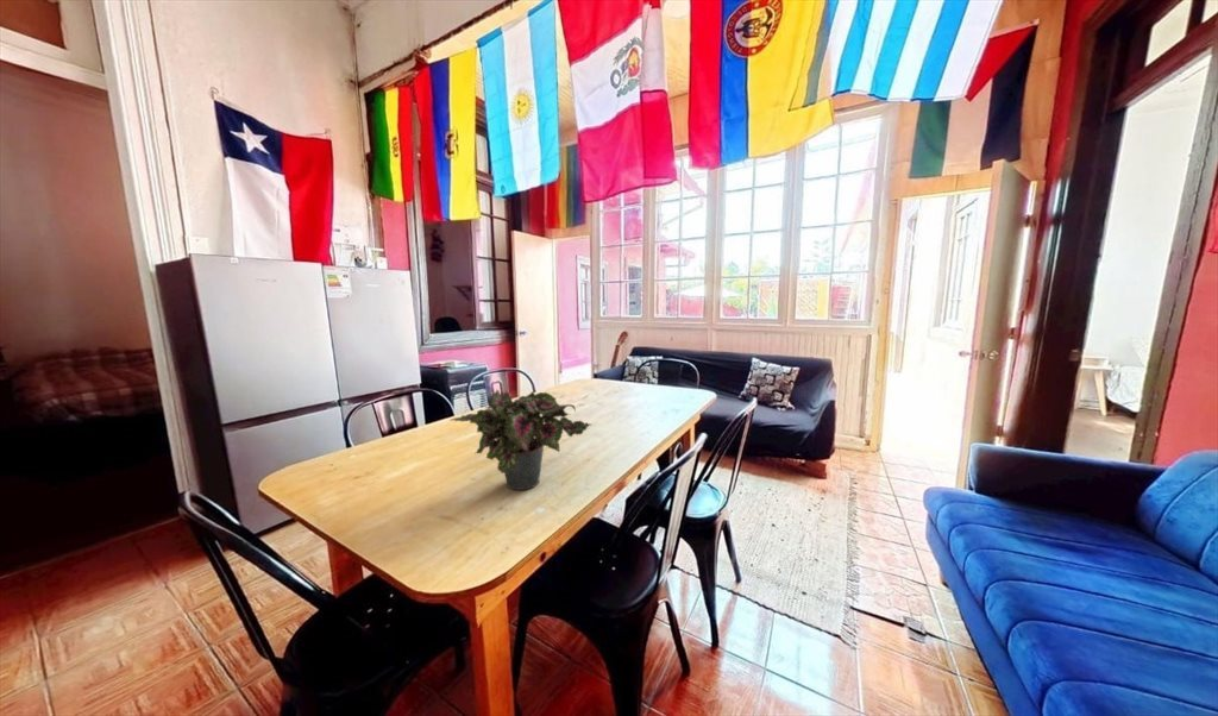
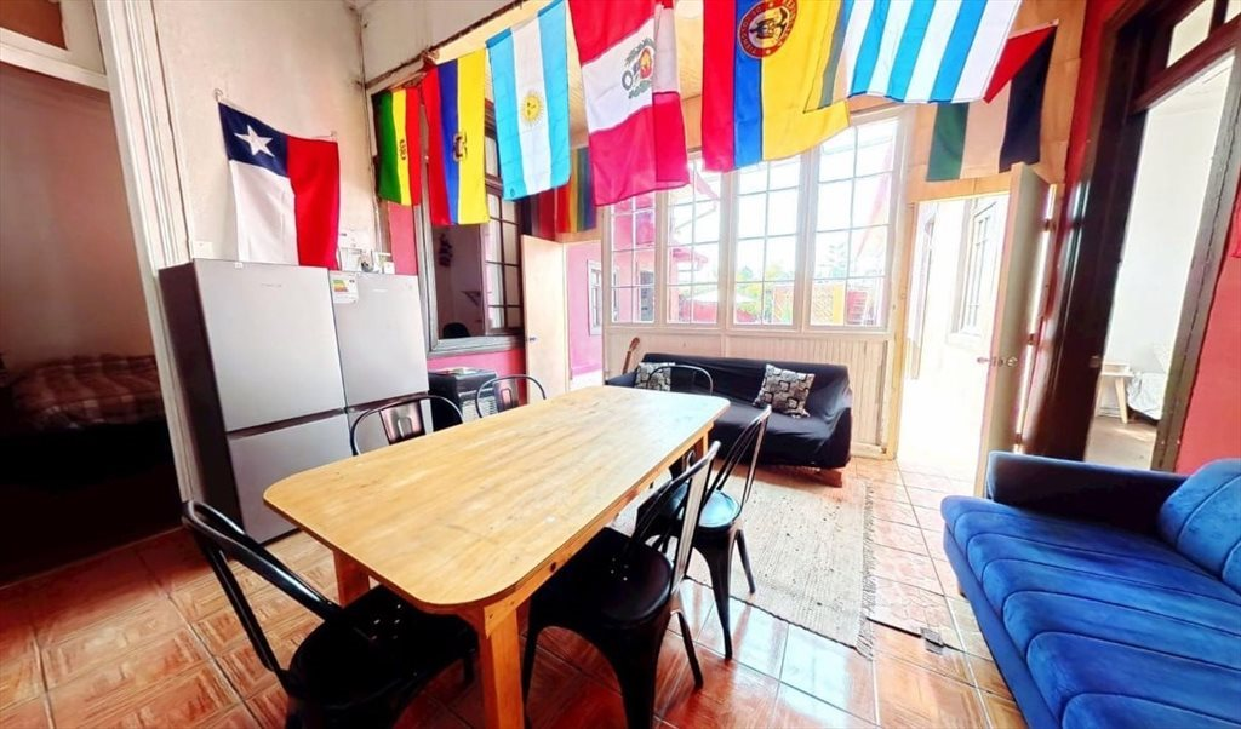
- potted plant (521, 440)
